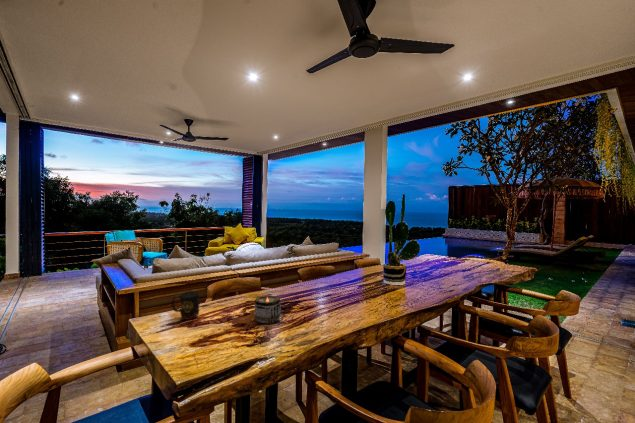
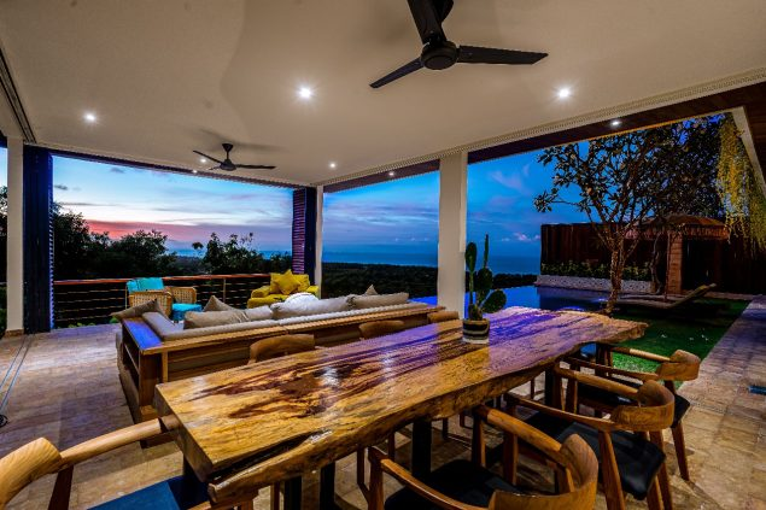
- candle holder (267, 308)
- mug (185, 305)
